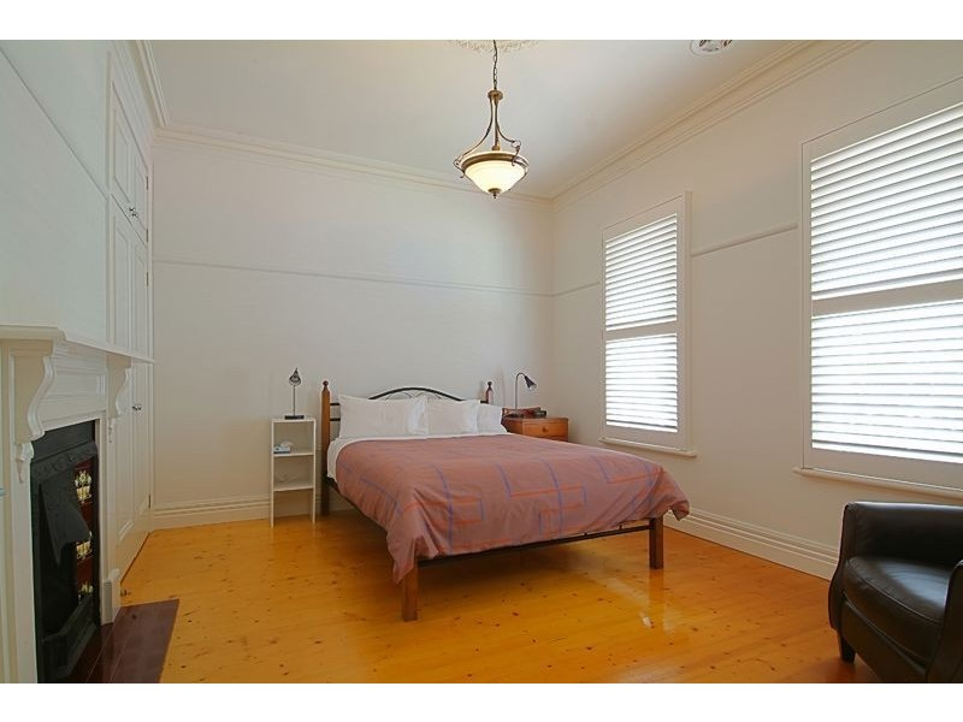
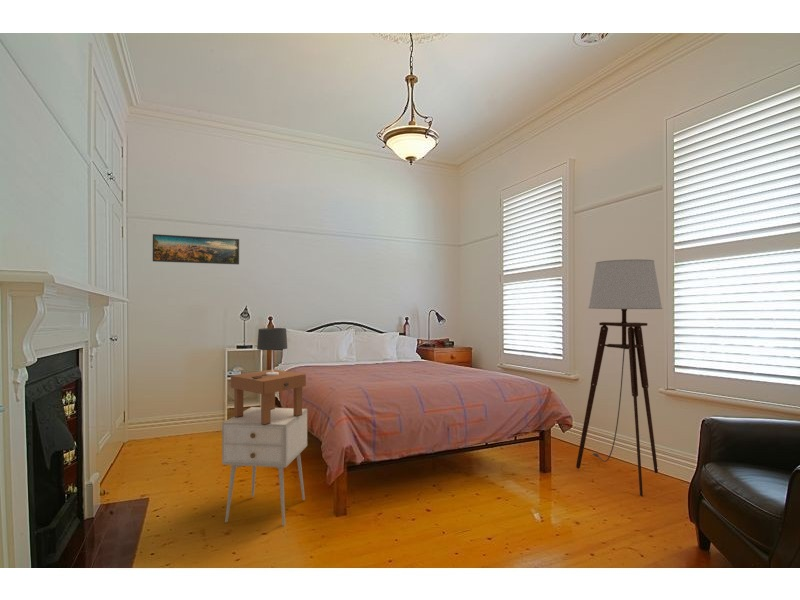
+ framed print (197, 249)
+ table lamp (269, 372)
+ floor lamp (622, 368)
+ nightstand (266, 463)
